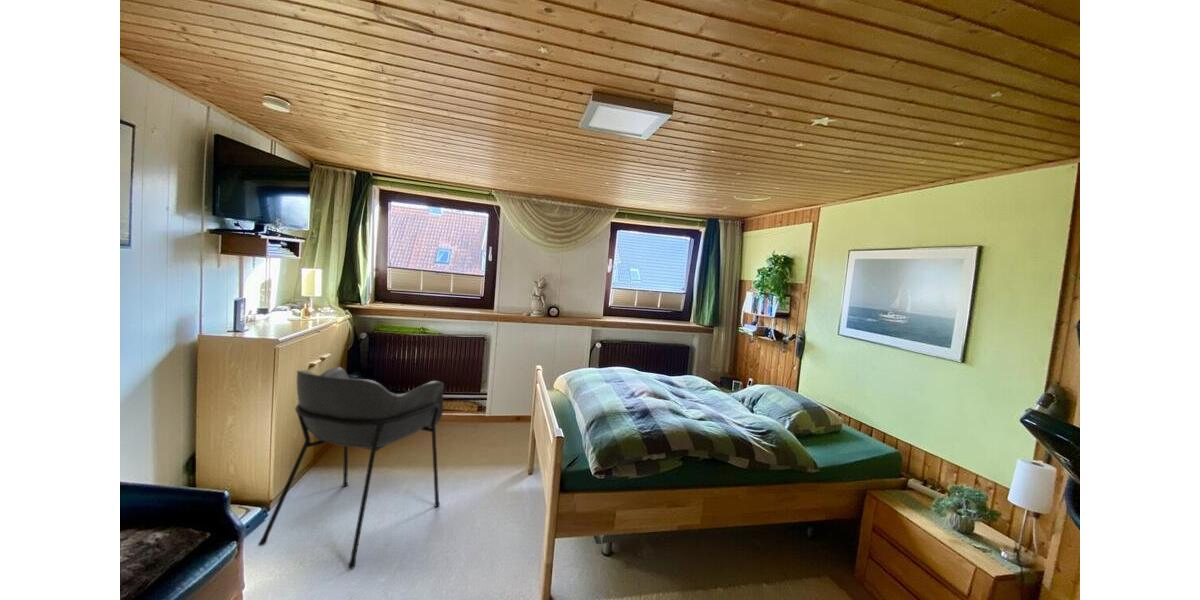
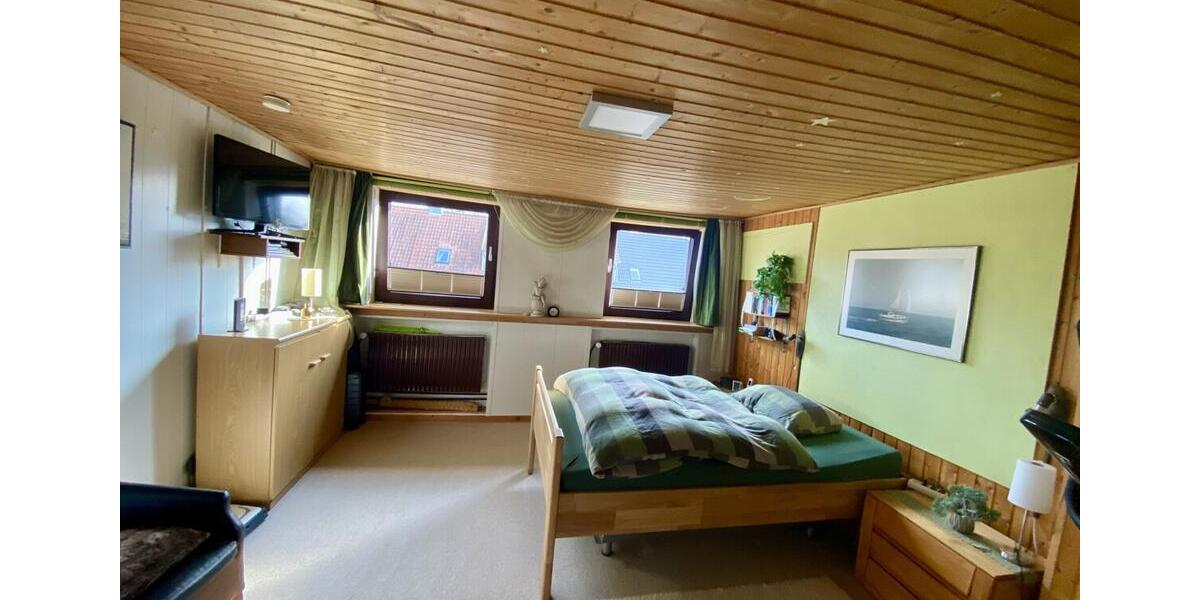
- armchair (362, 442)
